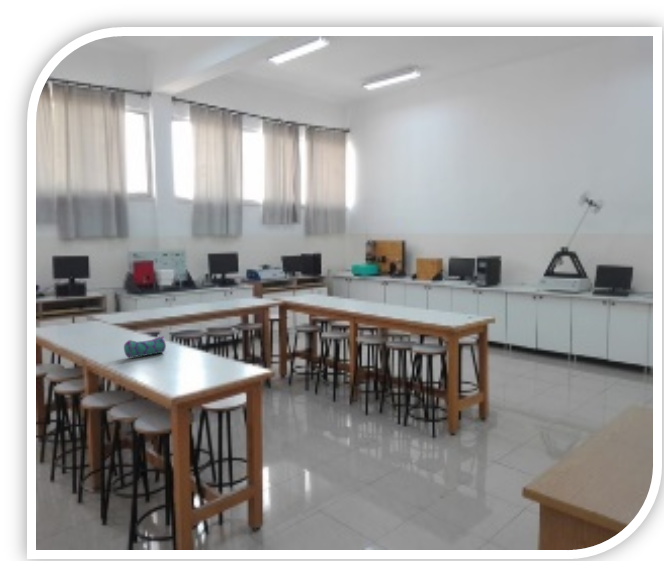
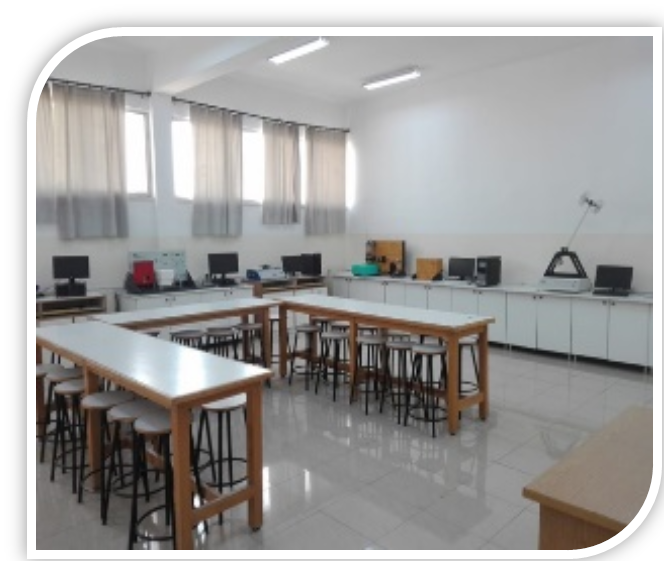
- pencil case (145, 346)
